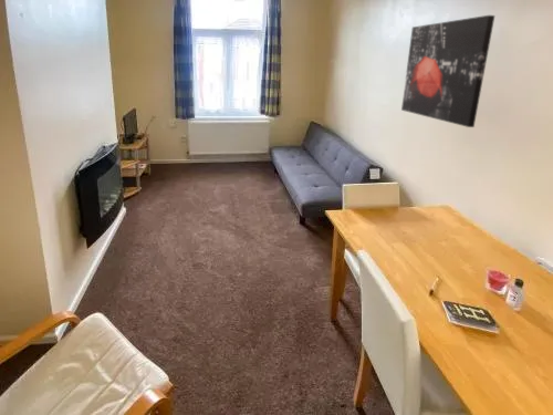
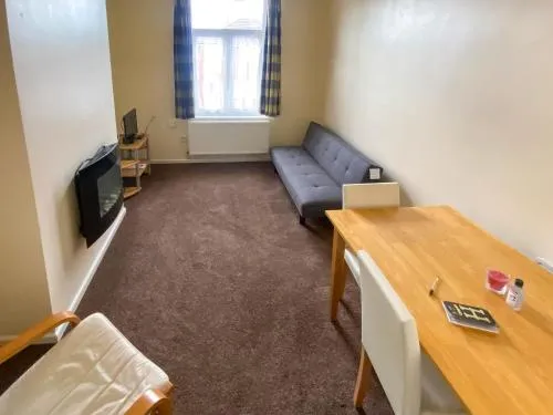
- wall art (439, 71)
